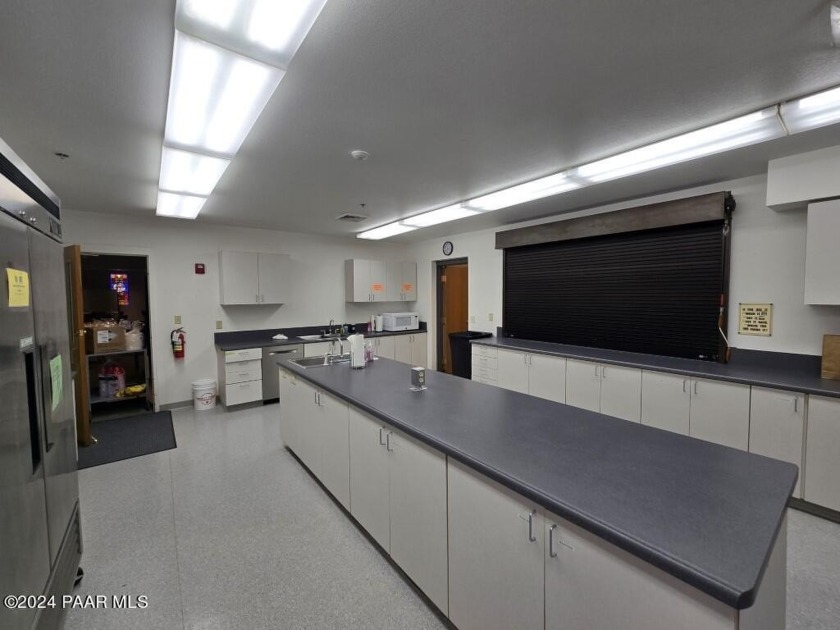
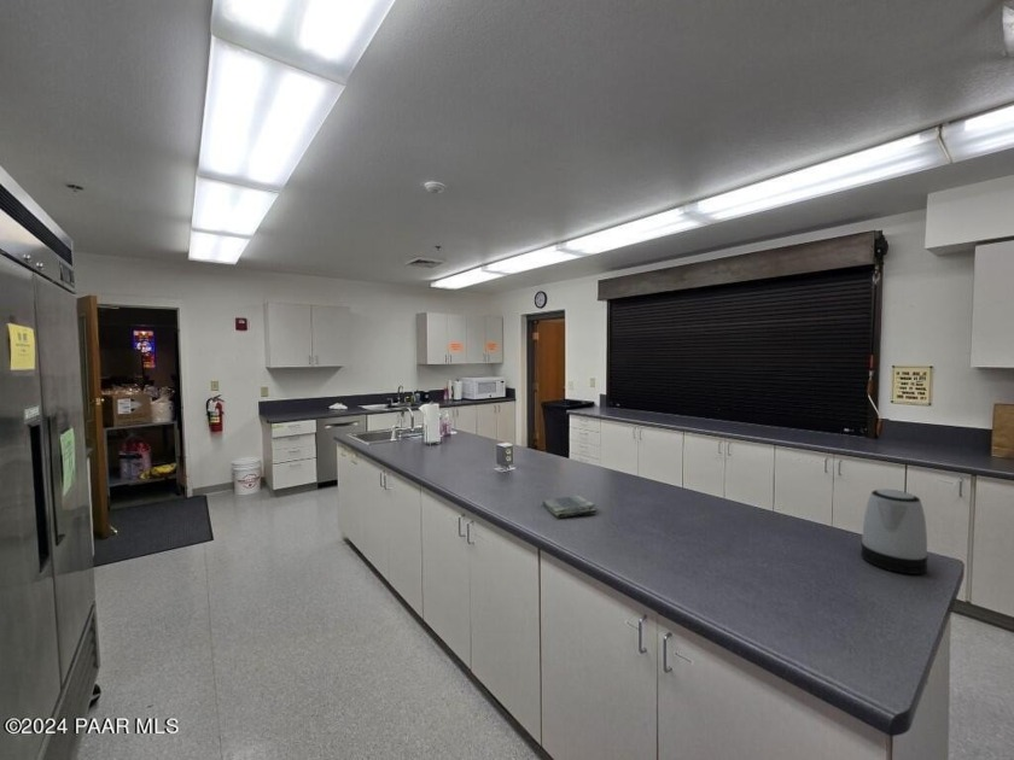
+ kettle (894, 525)
+ dish towel (569, 504)
